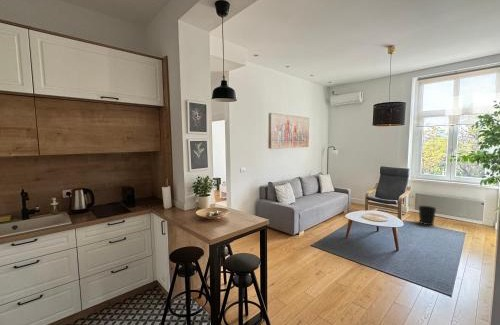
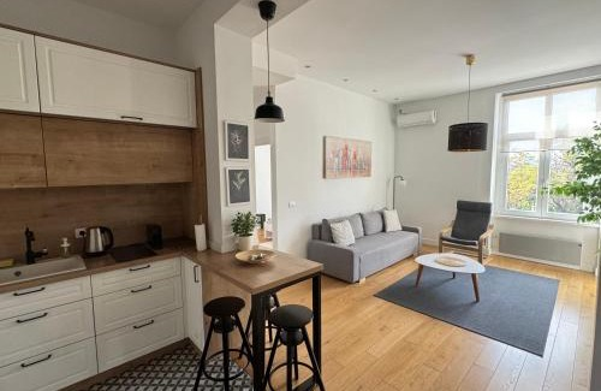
- wastebasket (426, 215)
